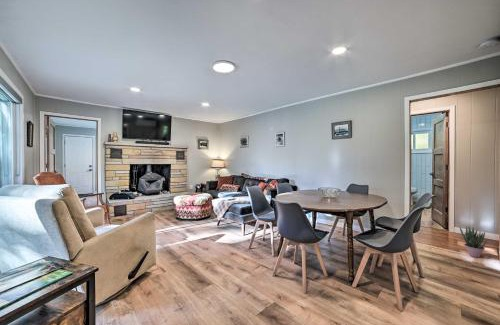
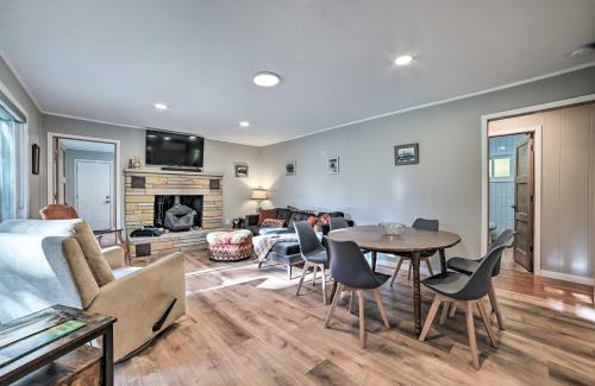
- potted plant (472, 241)
